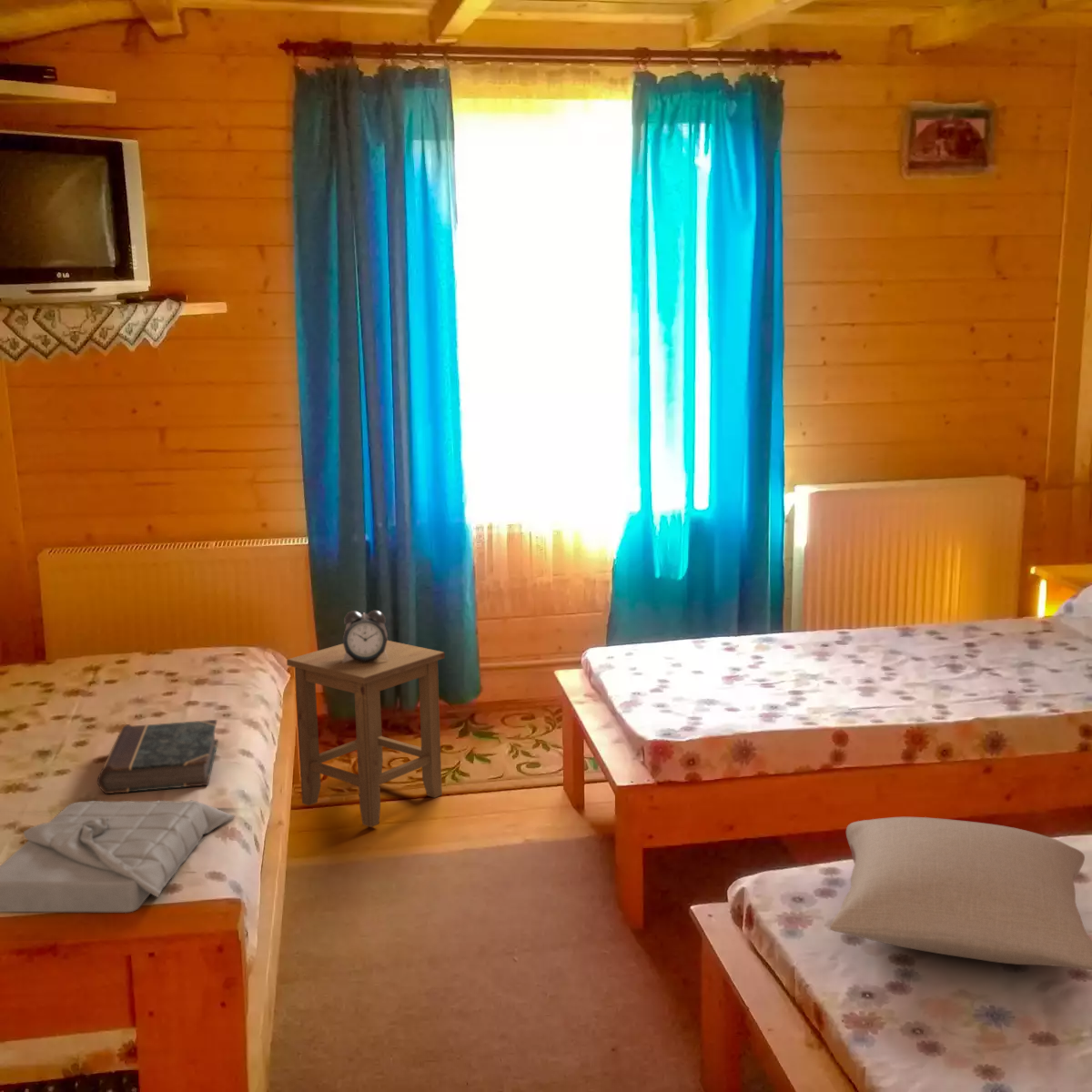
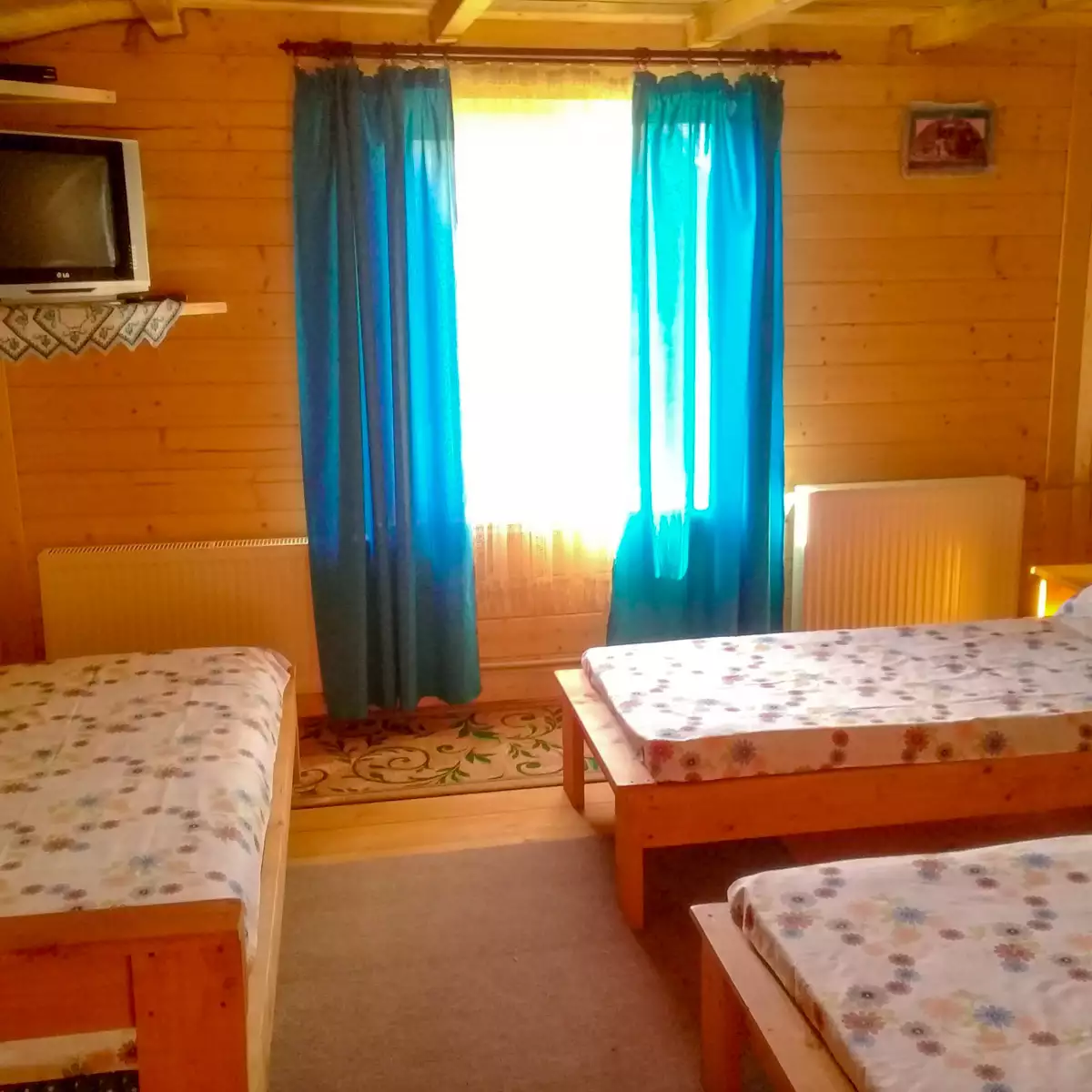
- alarm clock (364, 634)
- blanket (112, 837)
- pillow (962, 889)
- stool (369, 728)
- book (160, 753)
